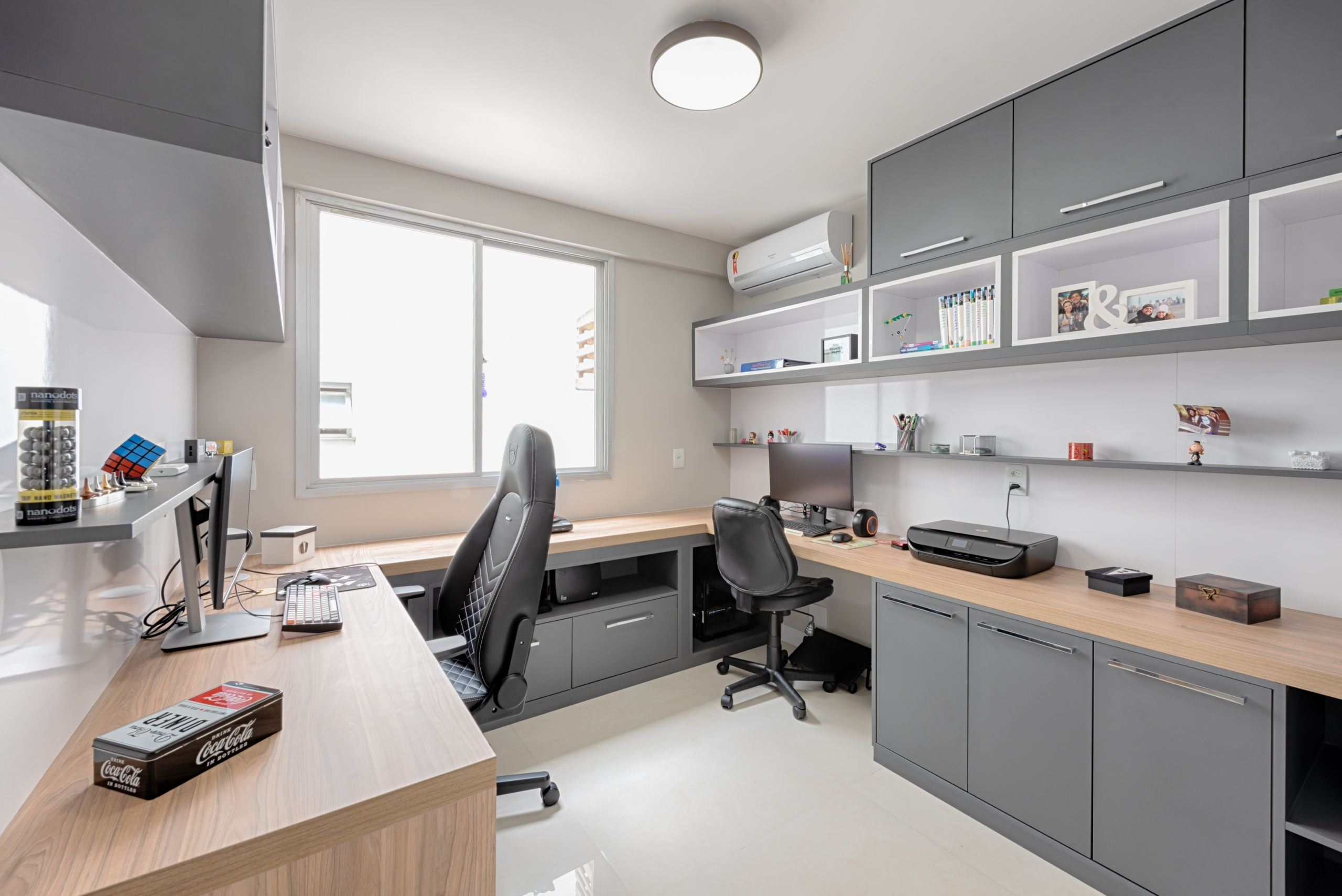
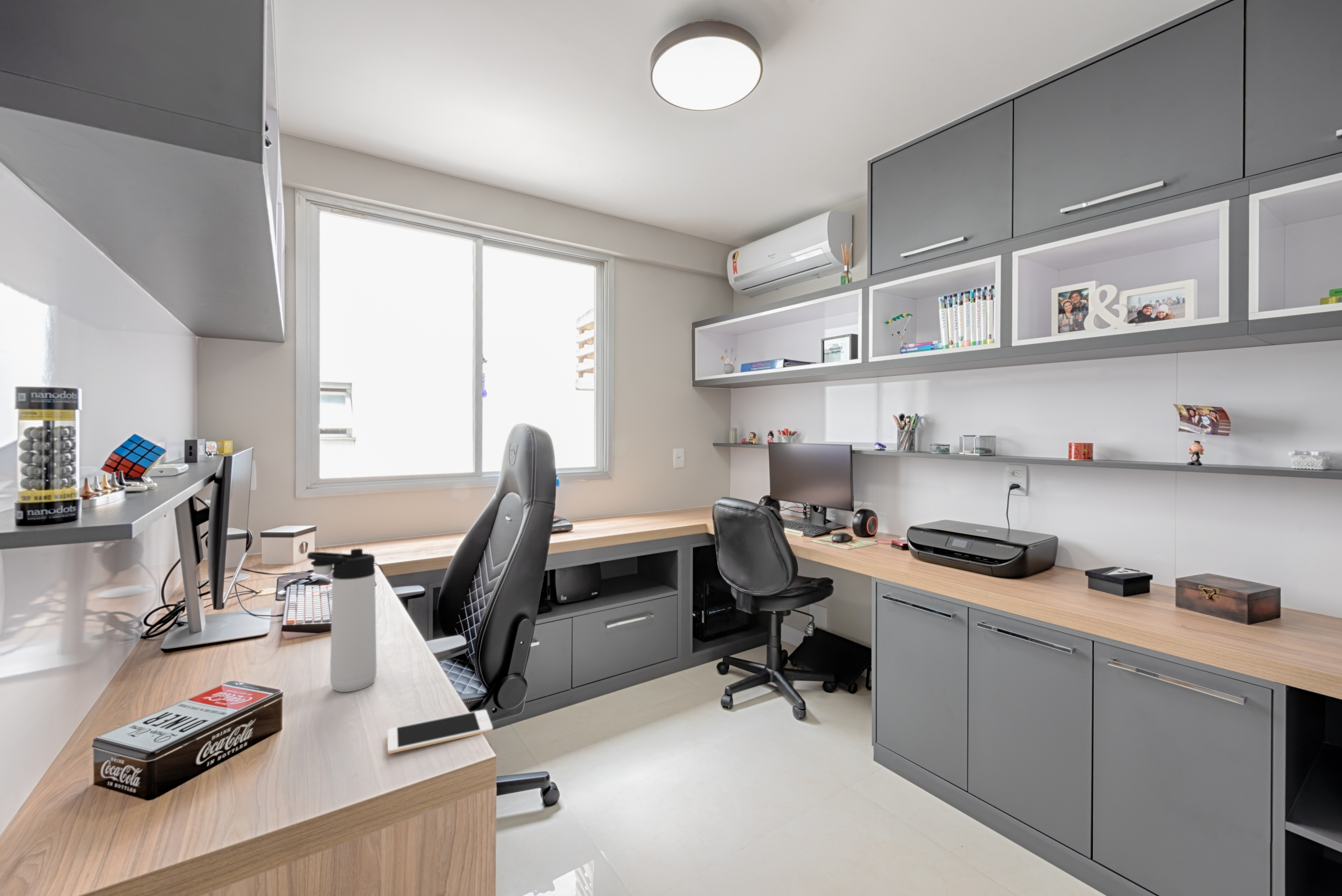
+ thermos bottle (342, 618)
+ cell phone (440, 730)
